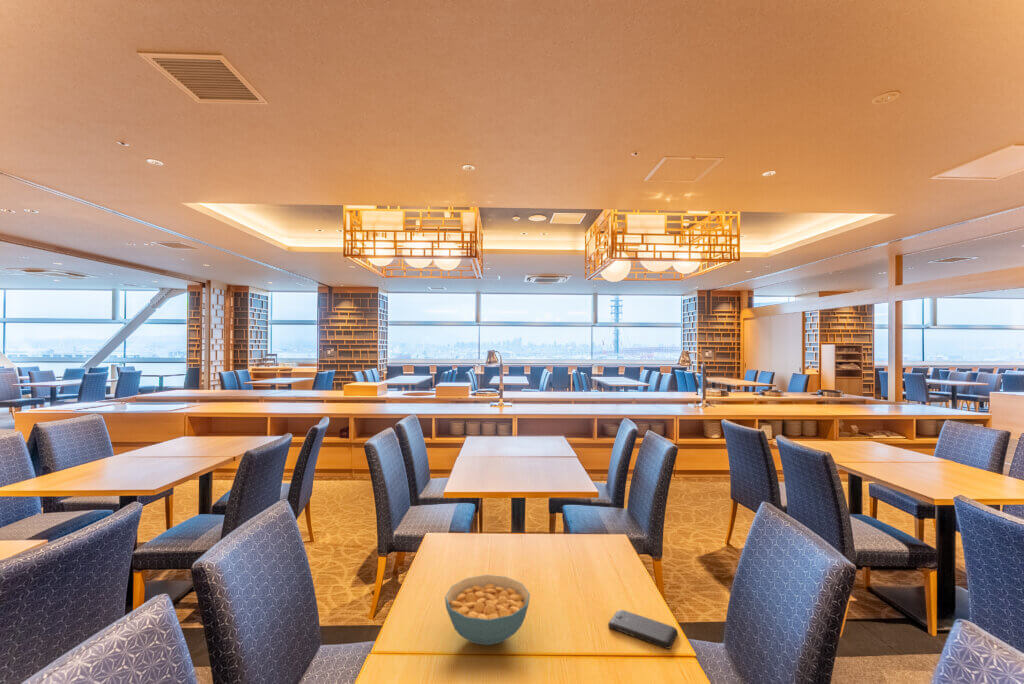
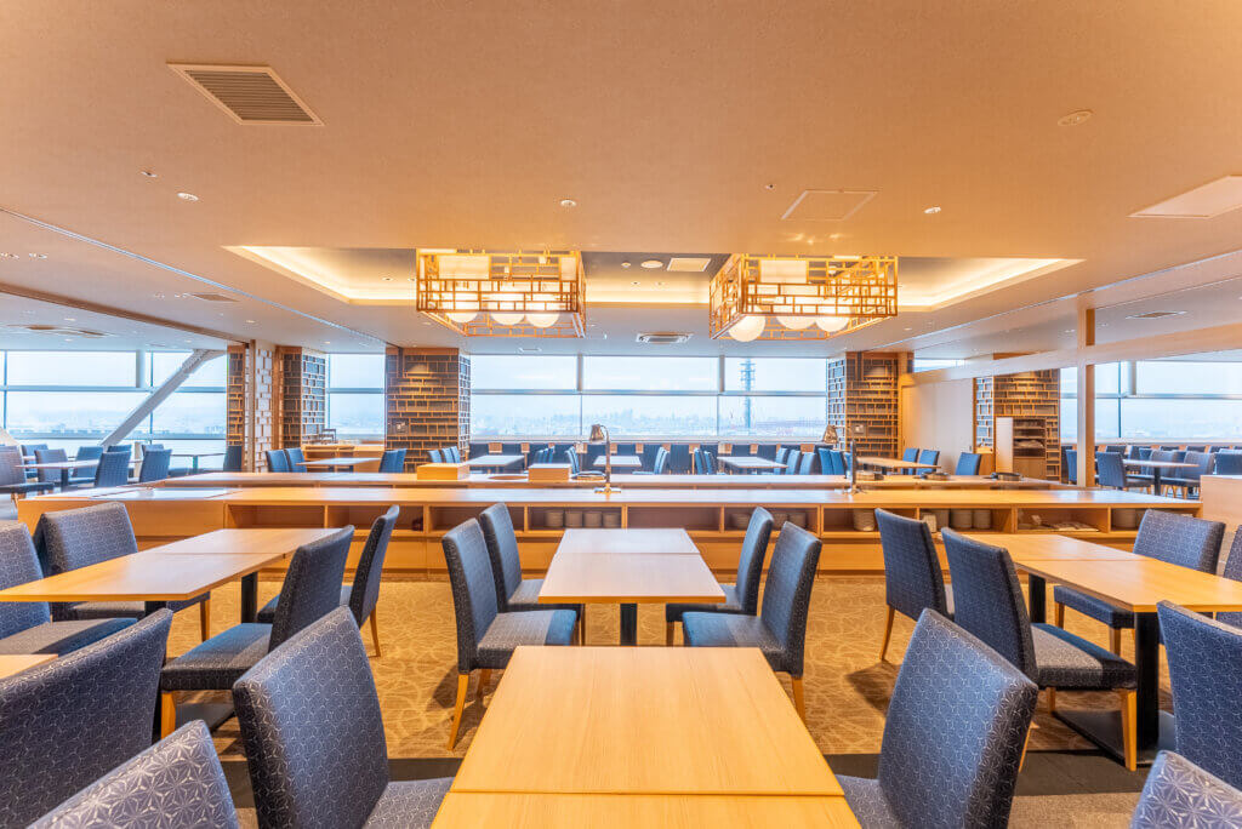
- smartphone (642, 627)
- cereal bowl (487, 616)
